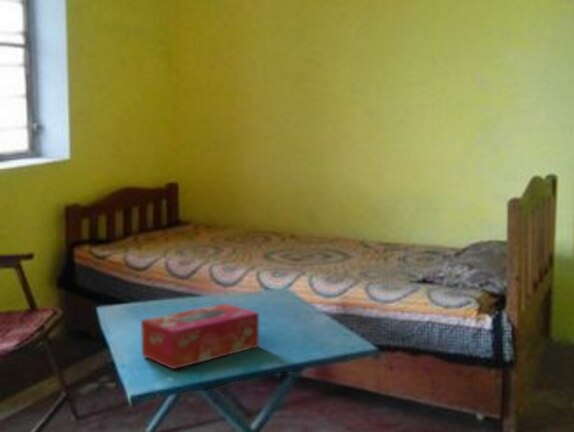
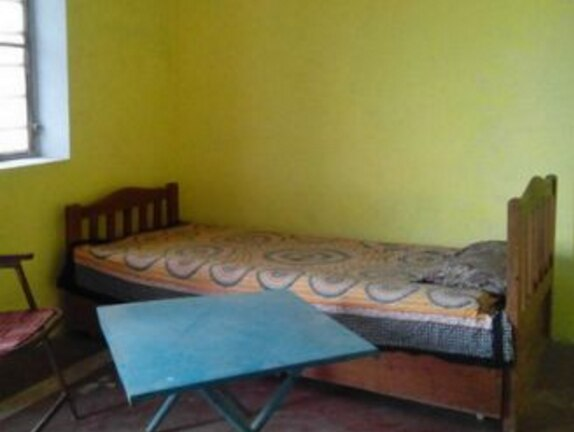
- tissue box (201, 333)
